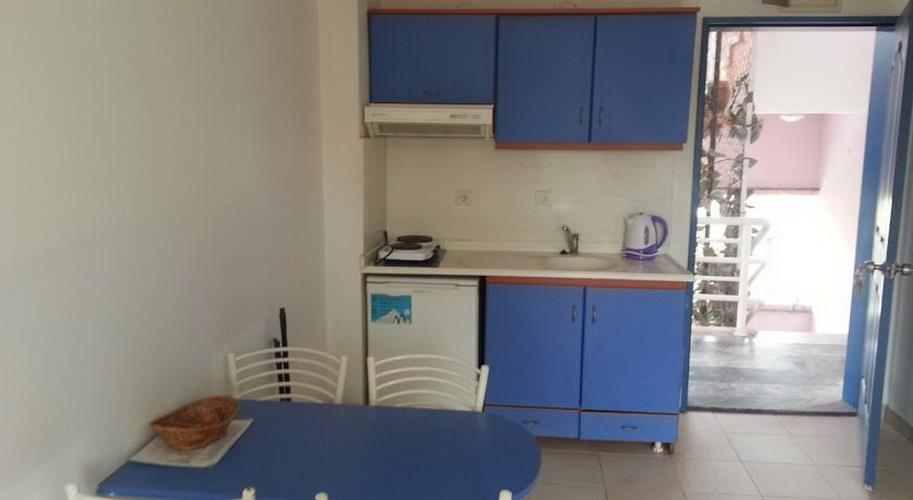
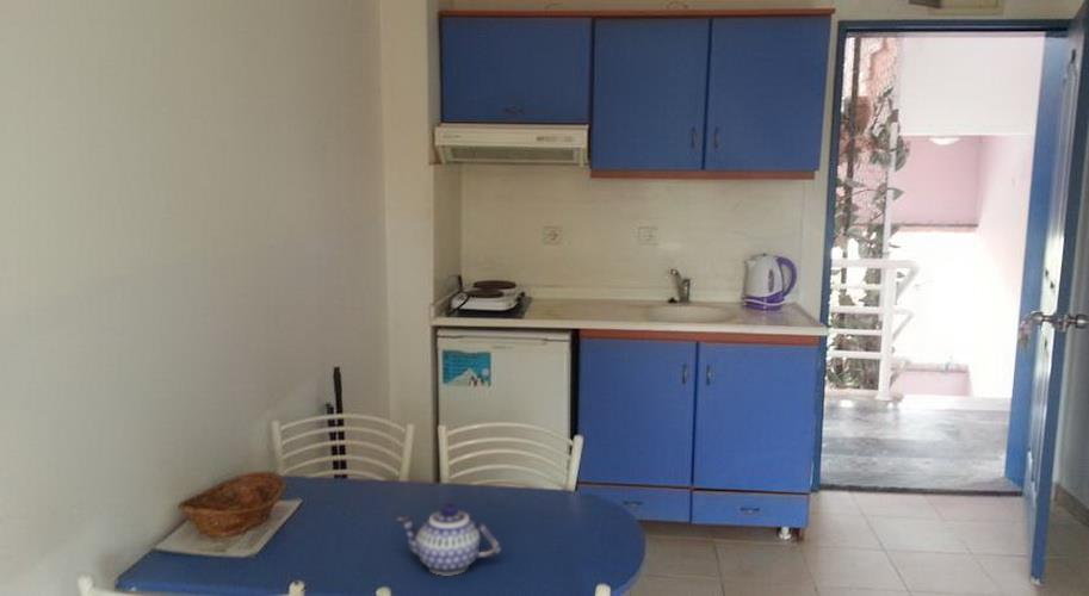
+ teapot (447, 535)
